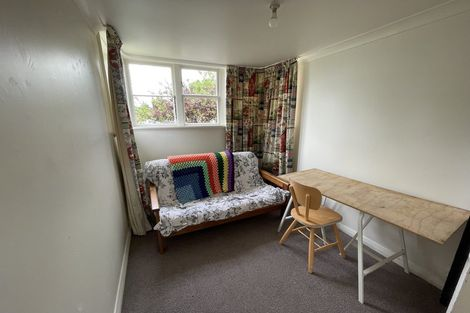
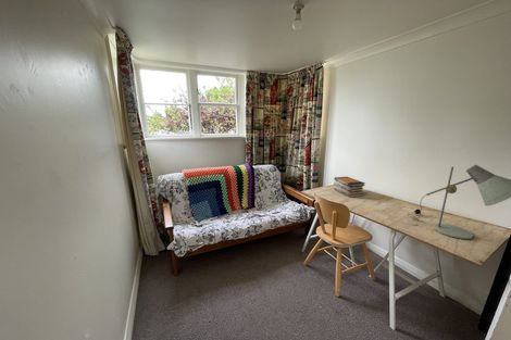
+ desk lamp (454, 191)
+ book stack (348, 186)
